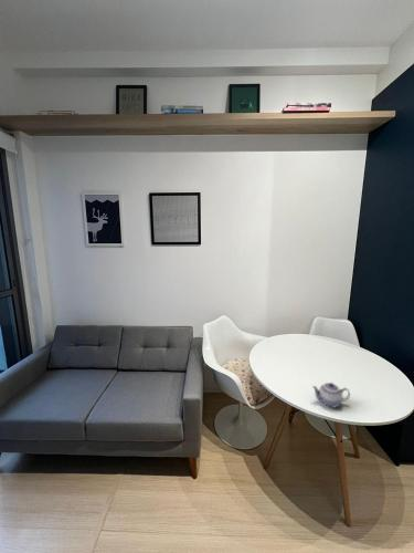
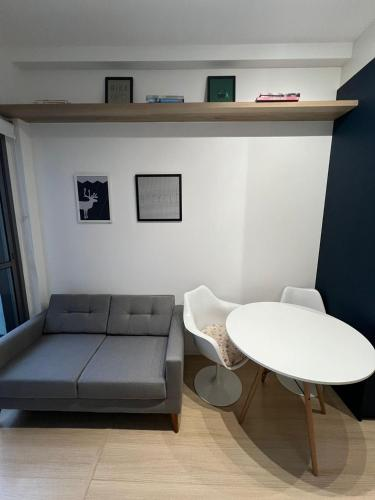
- teapot (330, 393)
